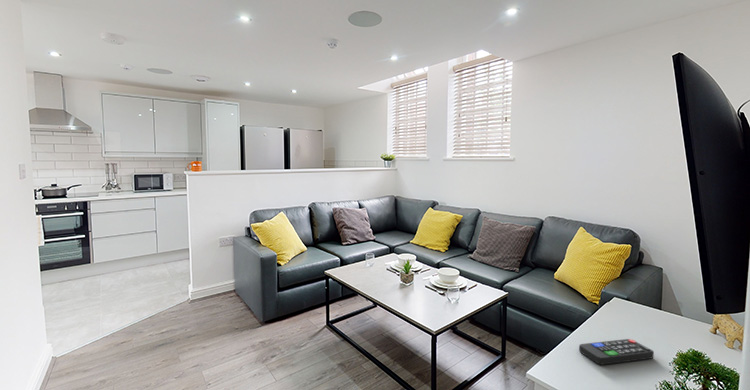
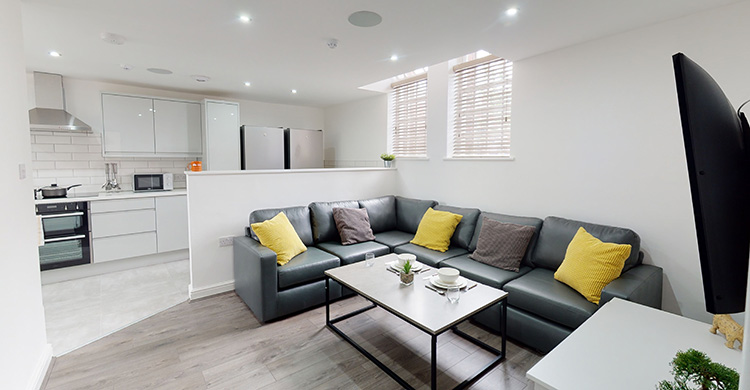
- remote control (615, 350)
